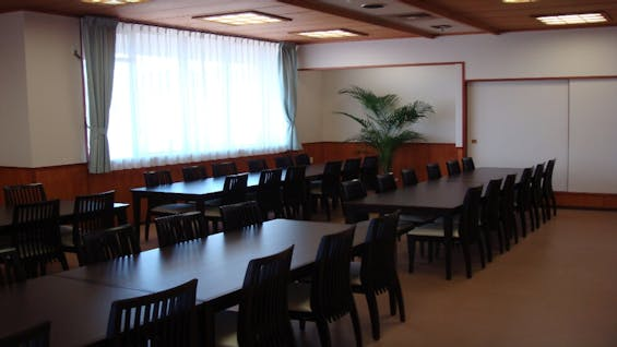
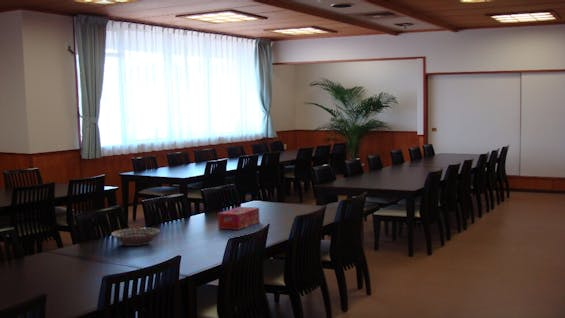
+ tissue box (239, 217)
+ decorative bowl (136, 237)
